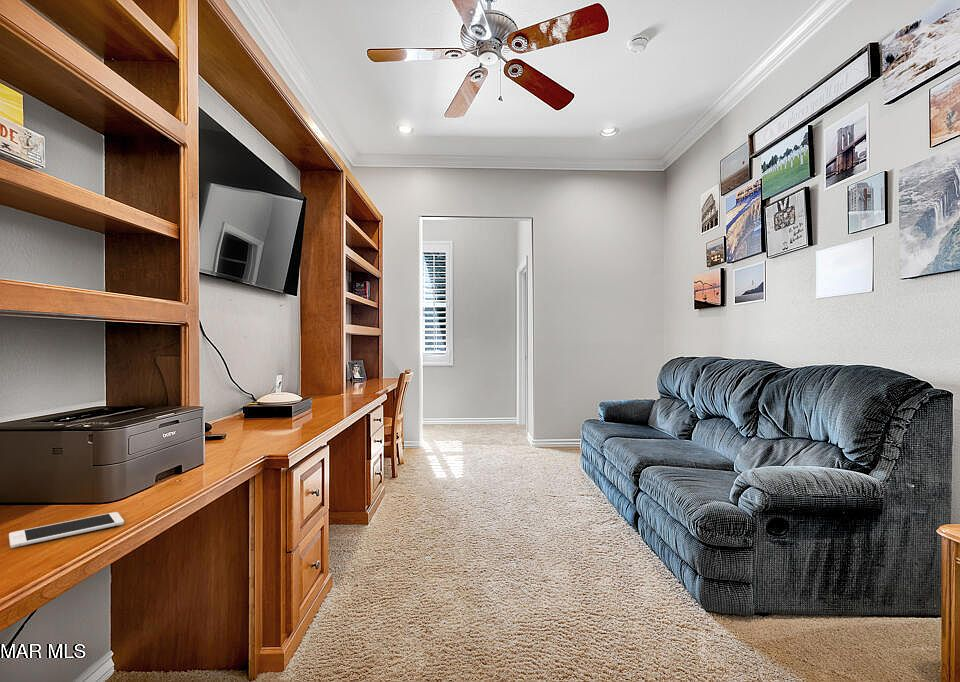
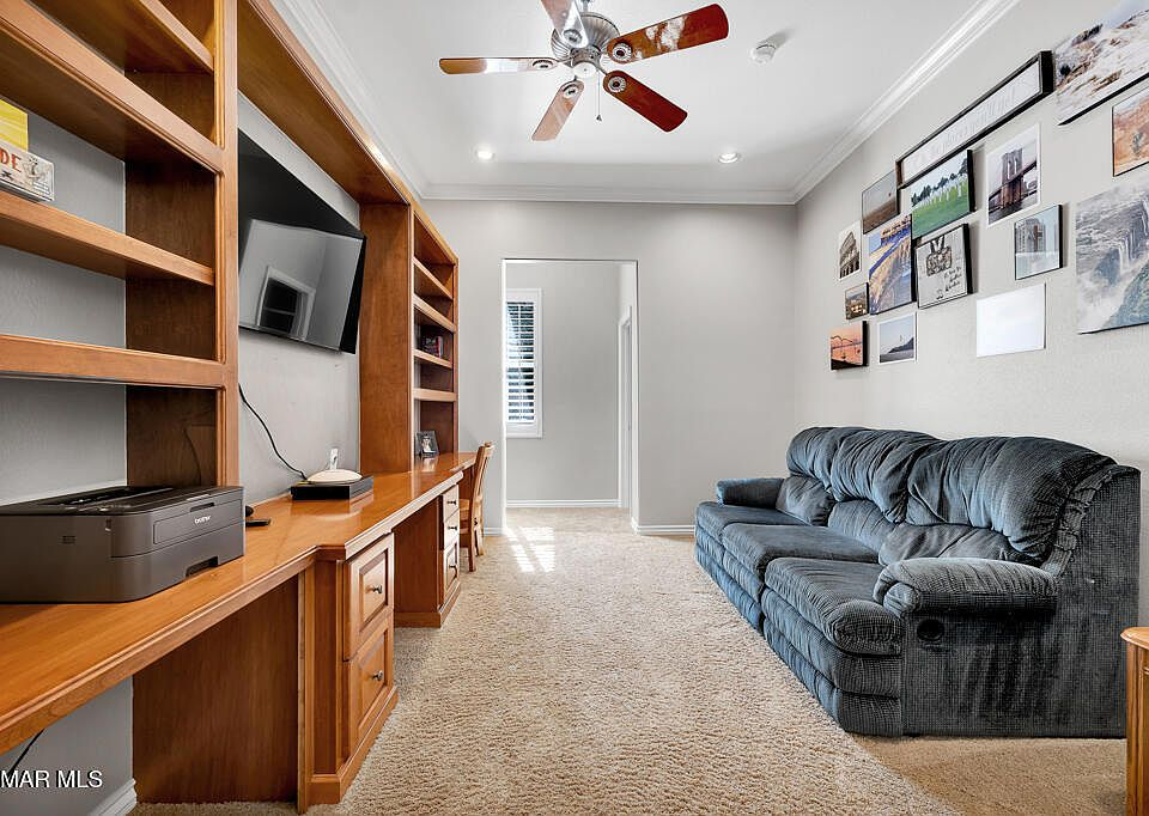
- cell phone (68, 528)
